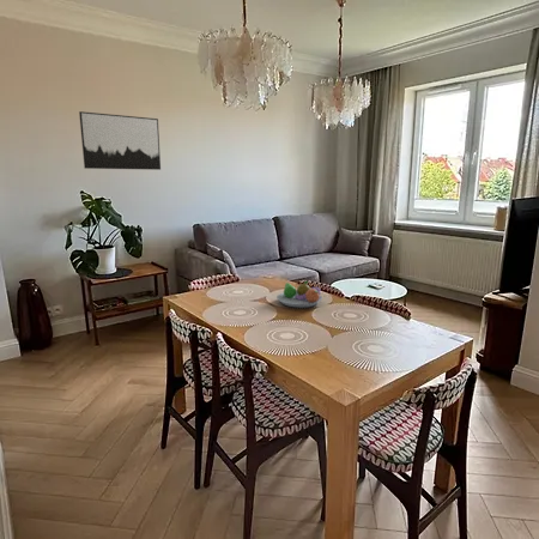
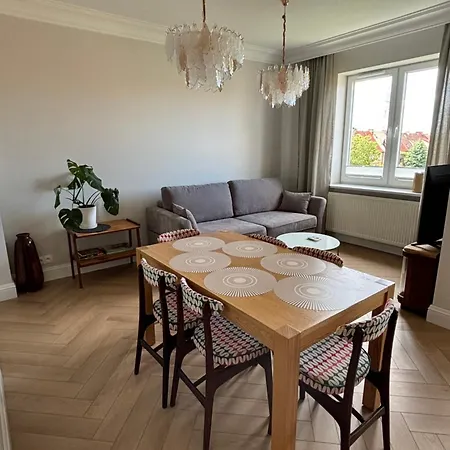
- wall art (122, 143)
- fruit bowl (298, 292)
